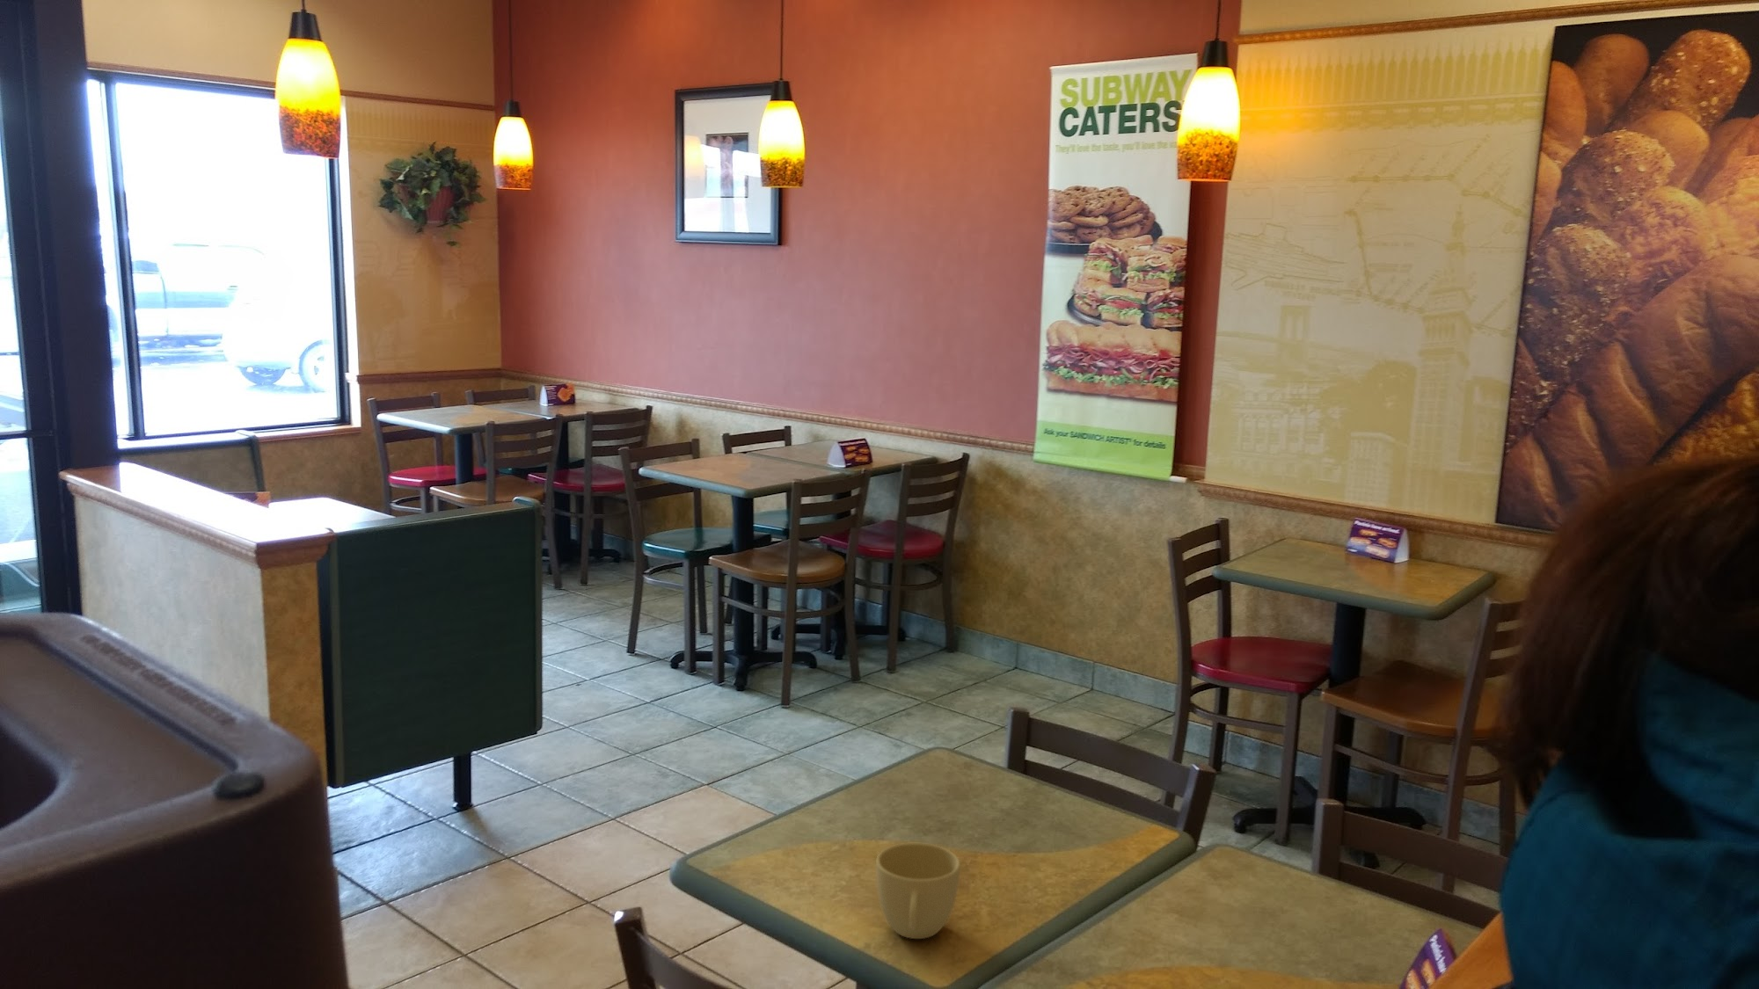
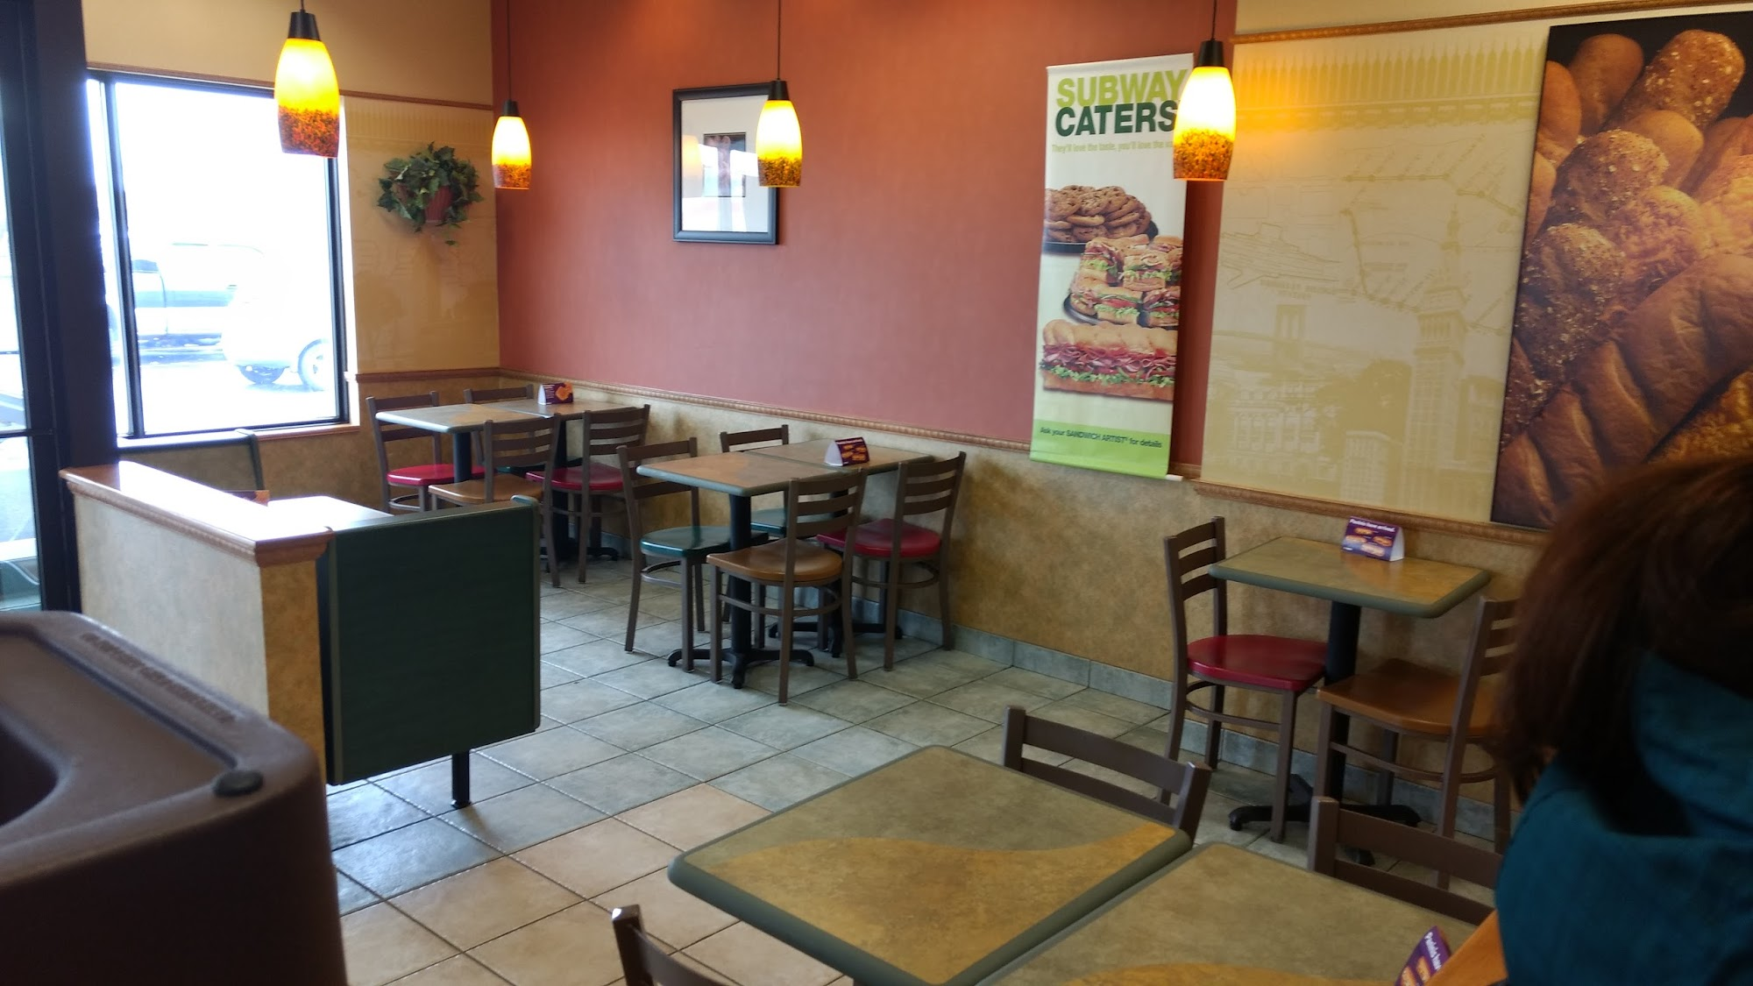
- cup (916, 900)
